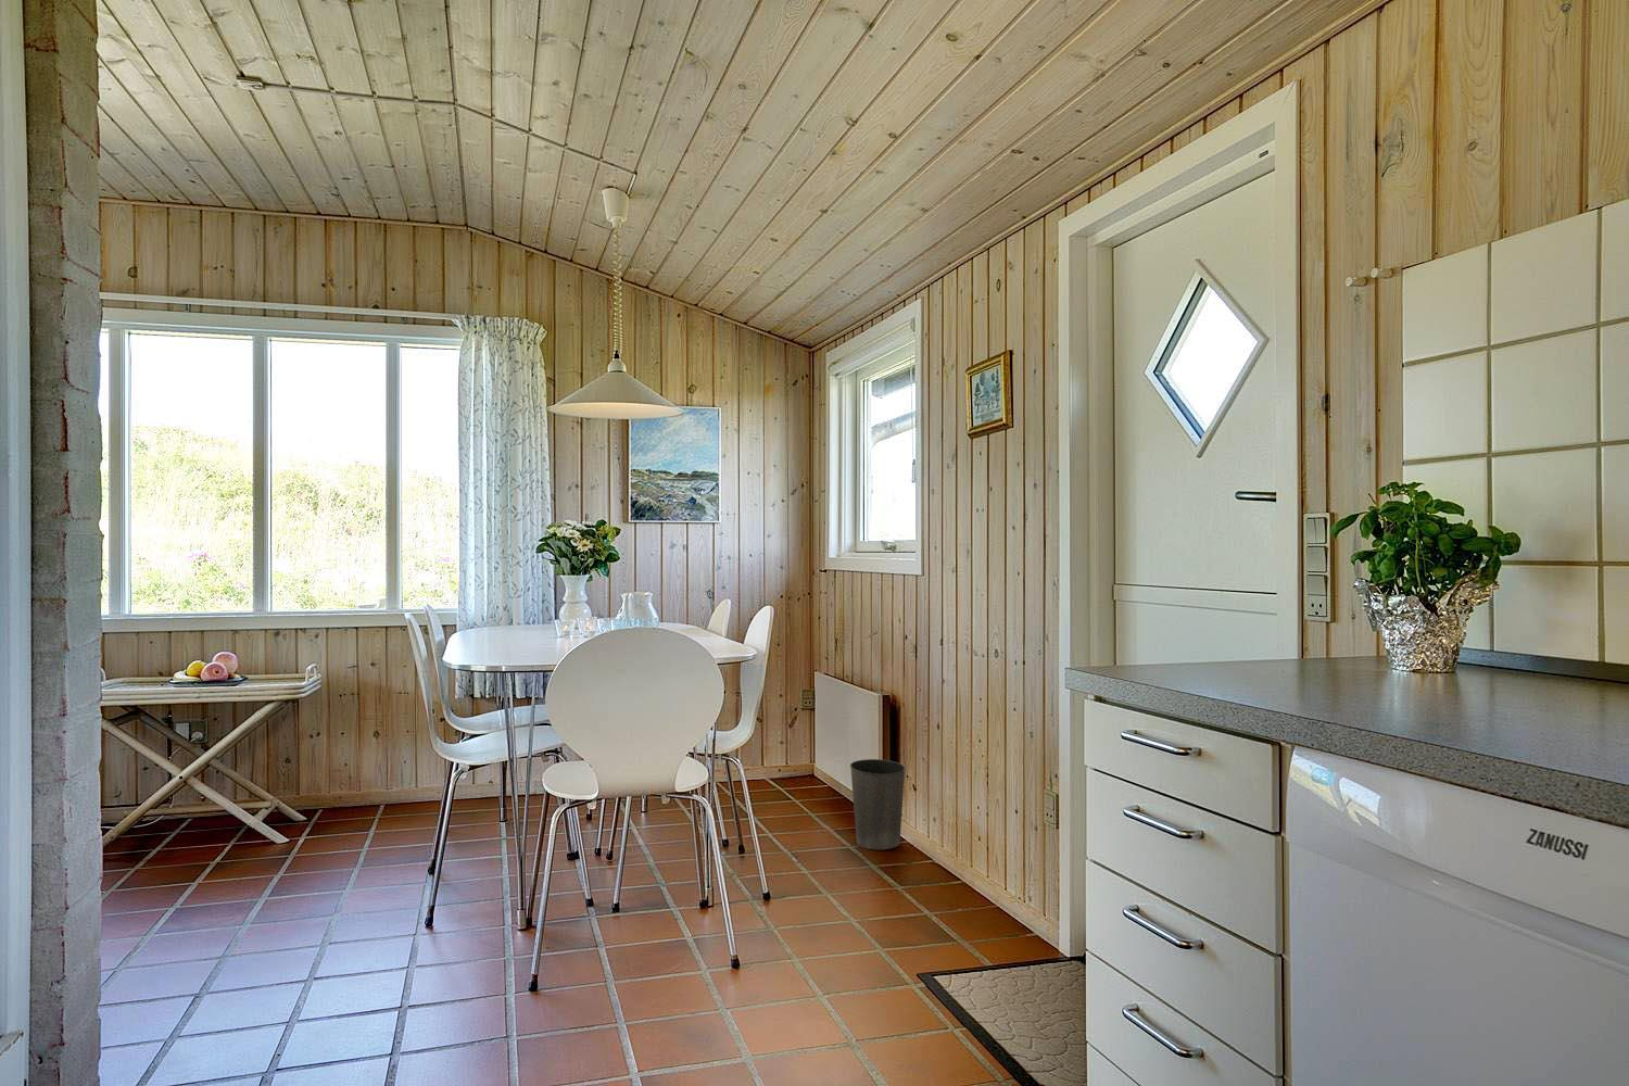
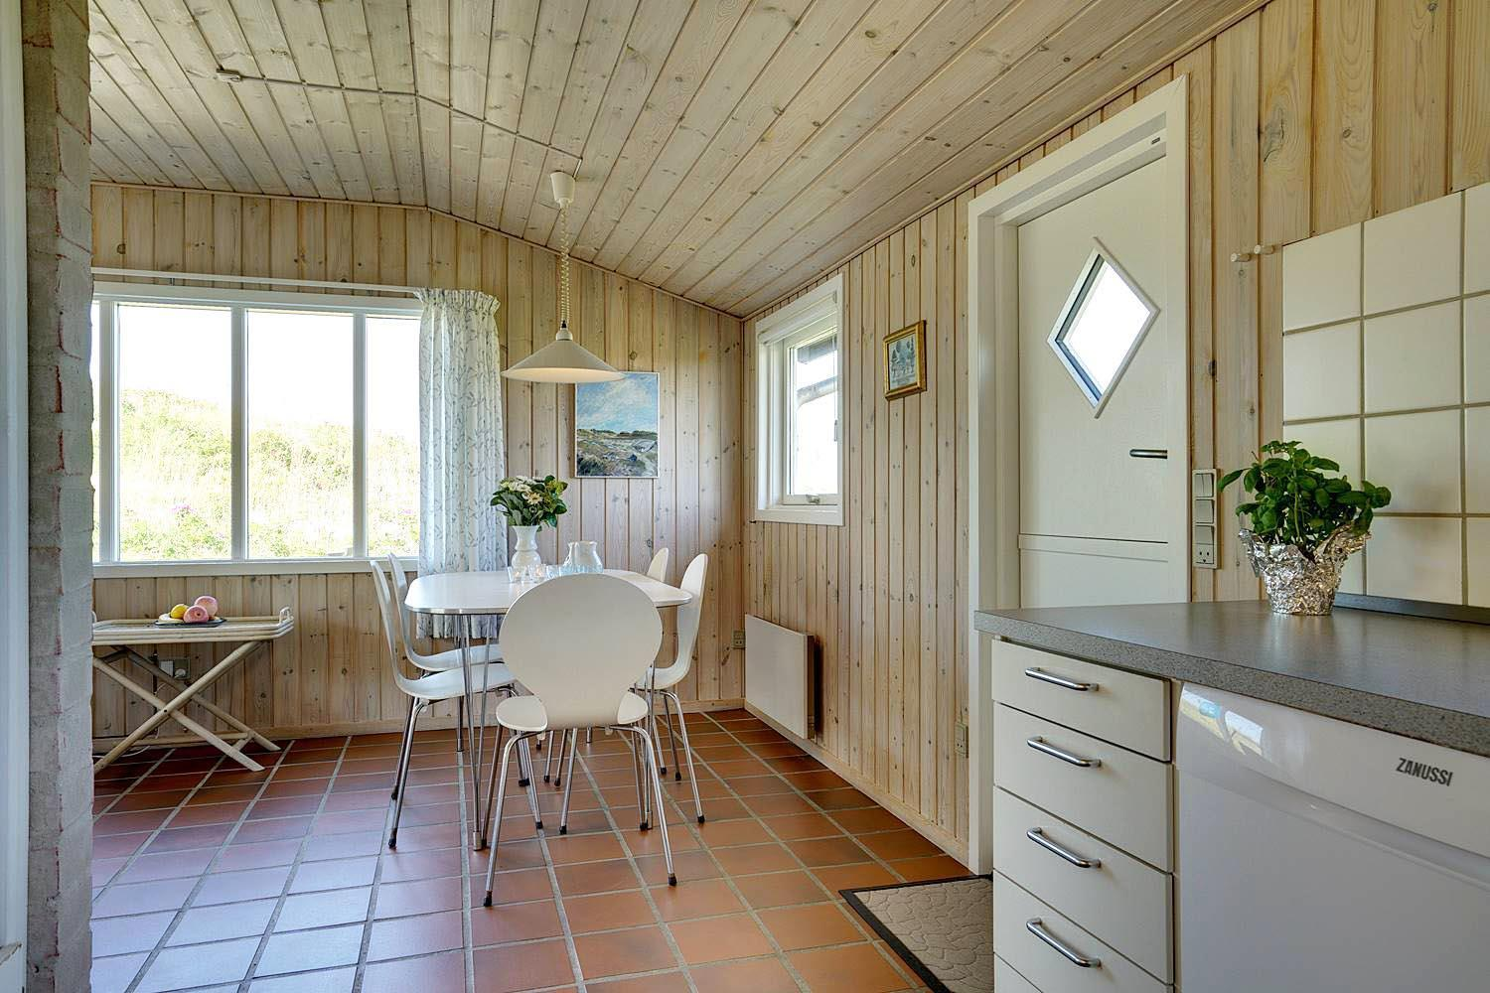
- waste basket (878, 805)
